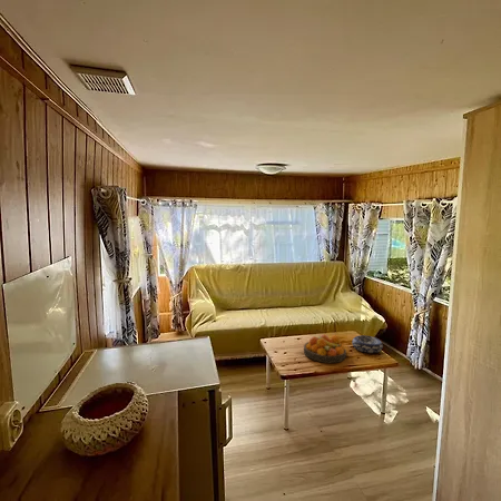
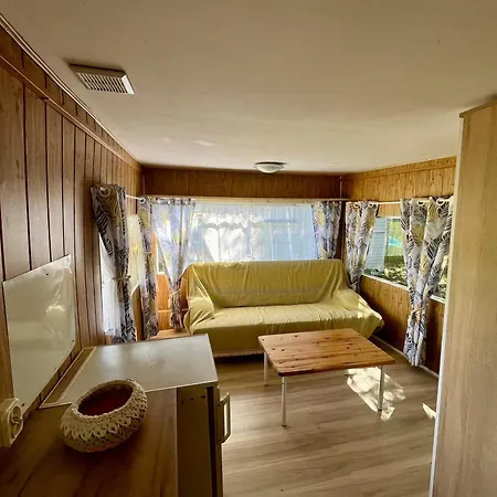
- fruit bowl (324, 345)
- decorative bowl (366, 344)
